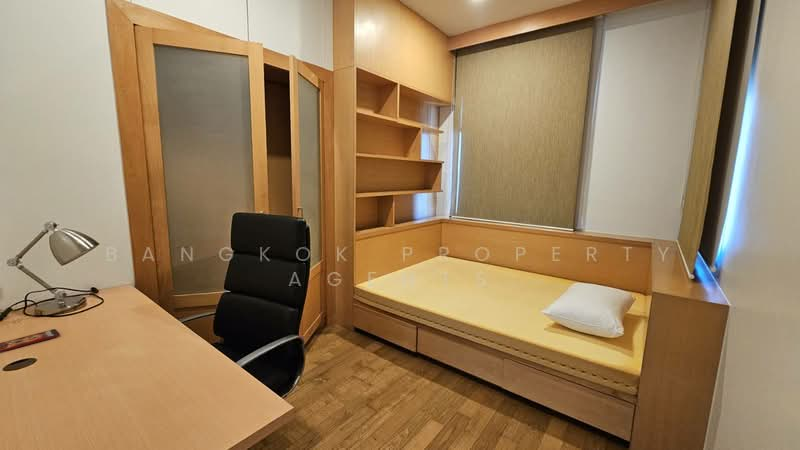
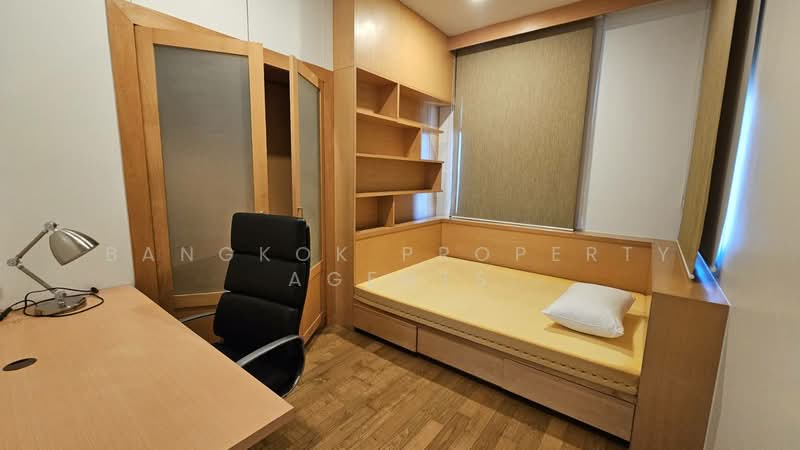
- smartphone (27, 340)
